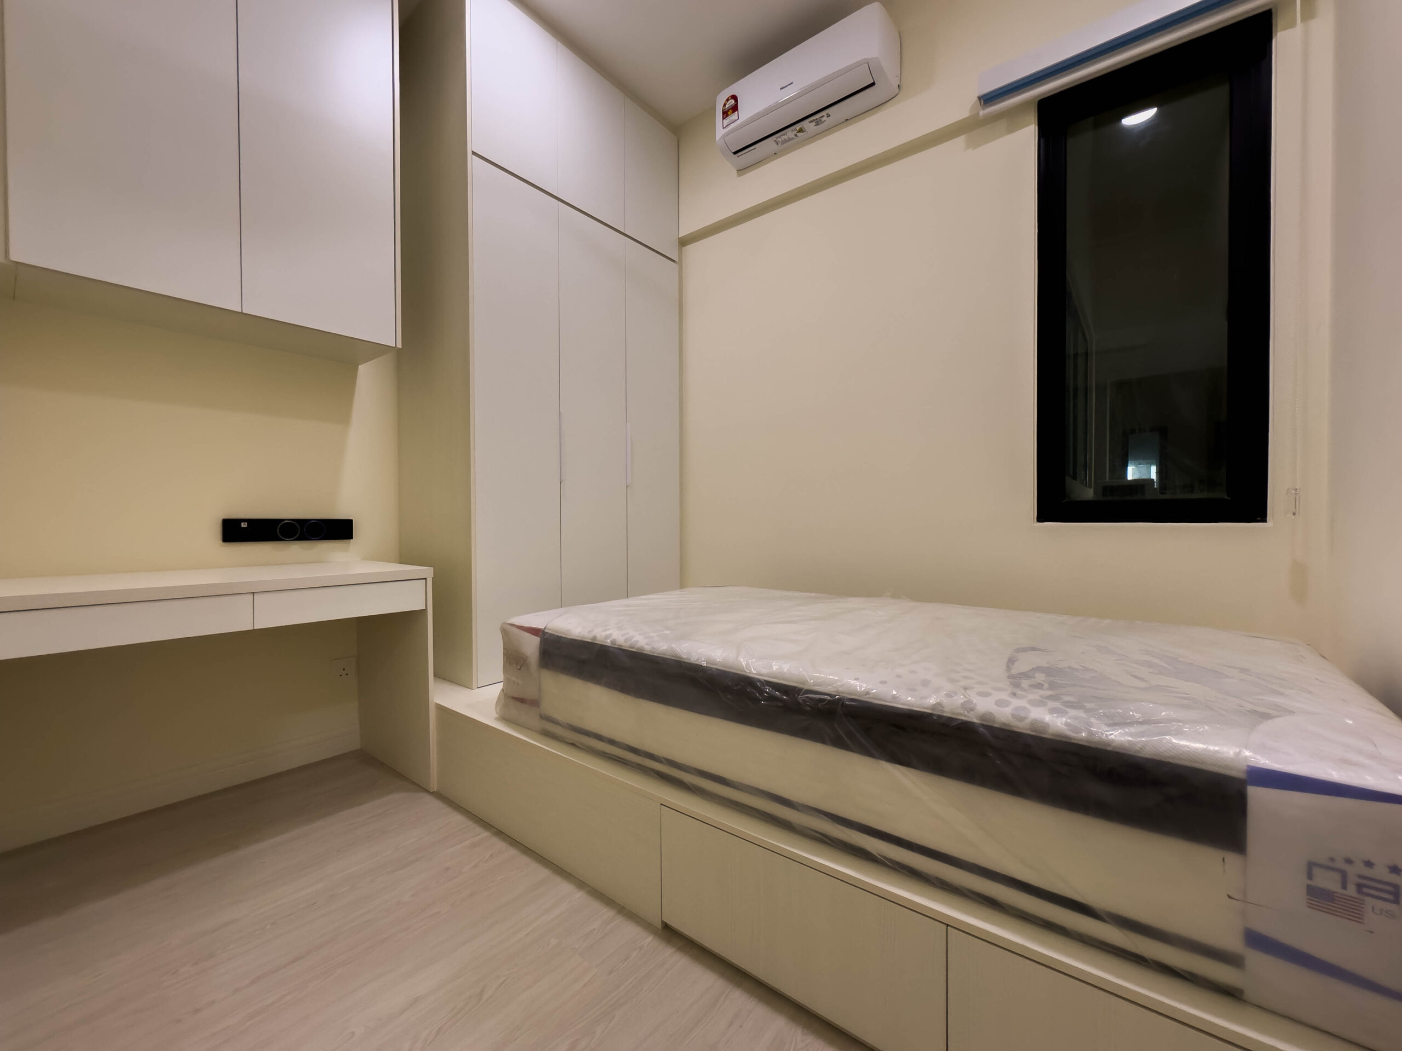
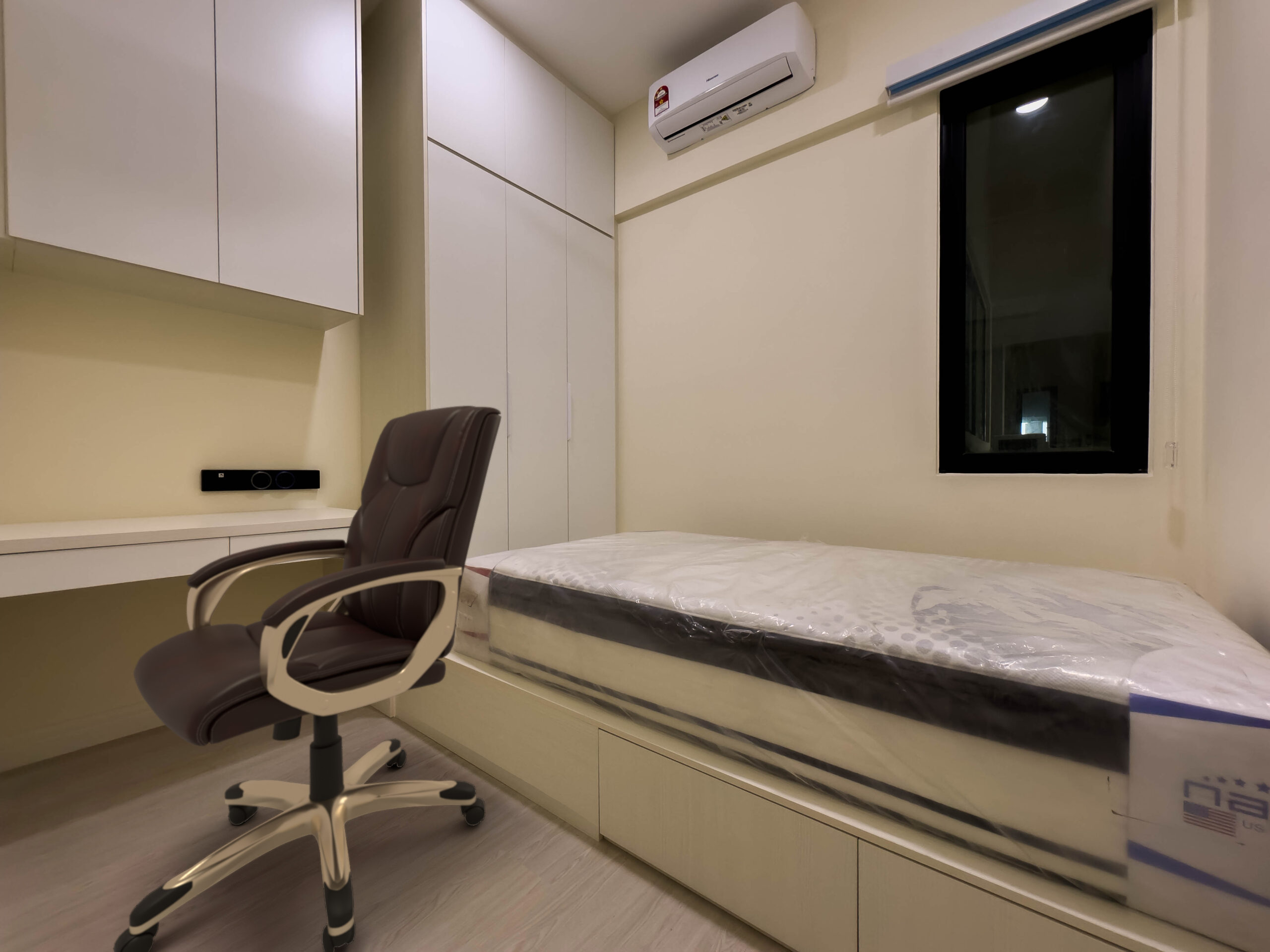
+ chair (325, 624)
